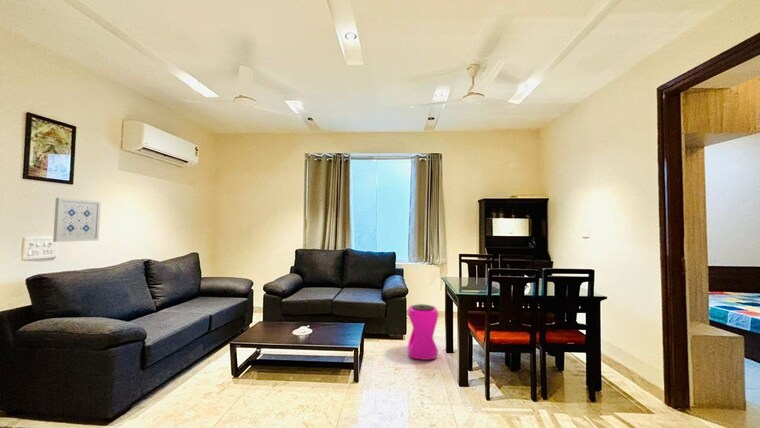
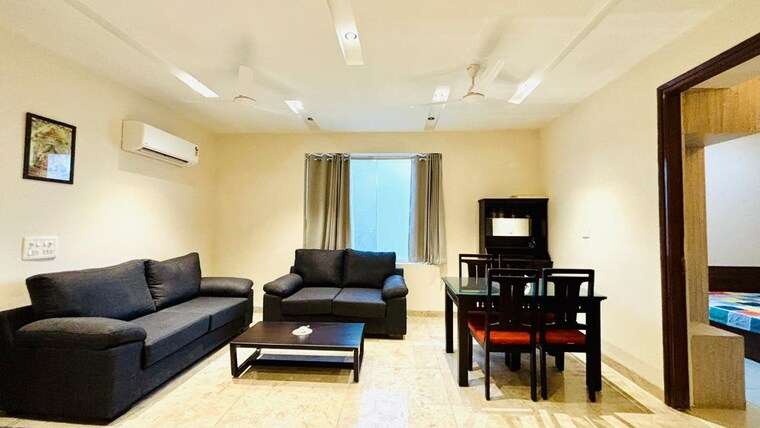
- stool (422, 331)
- wall art (78, 220)
